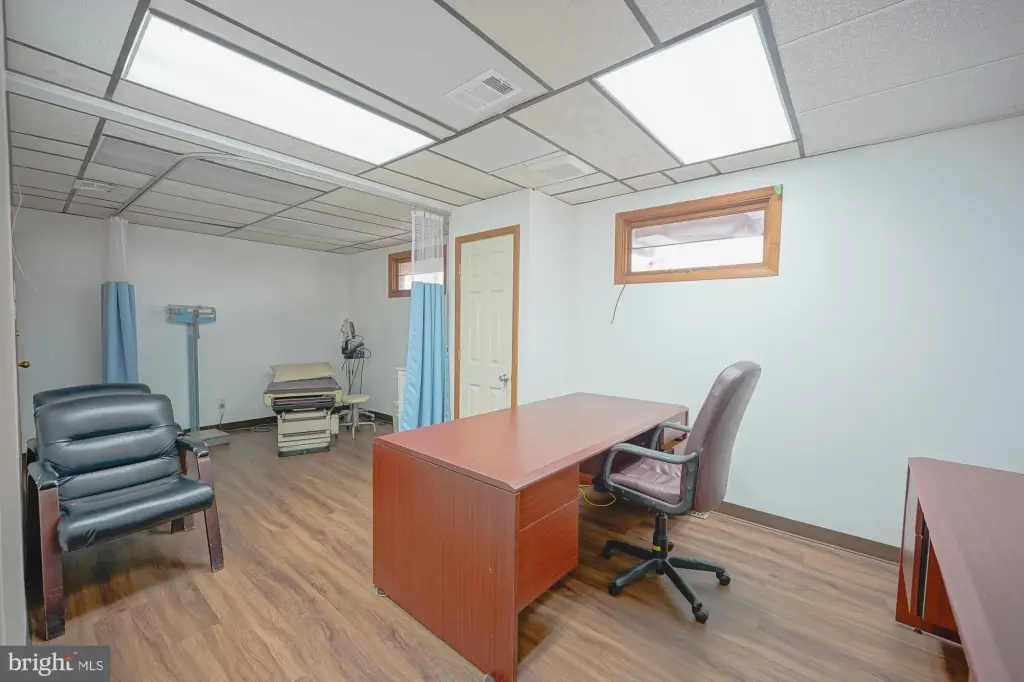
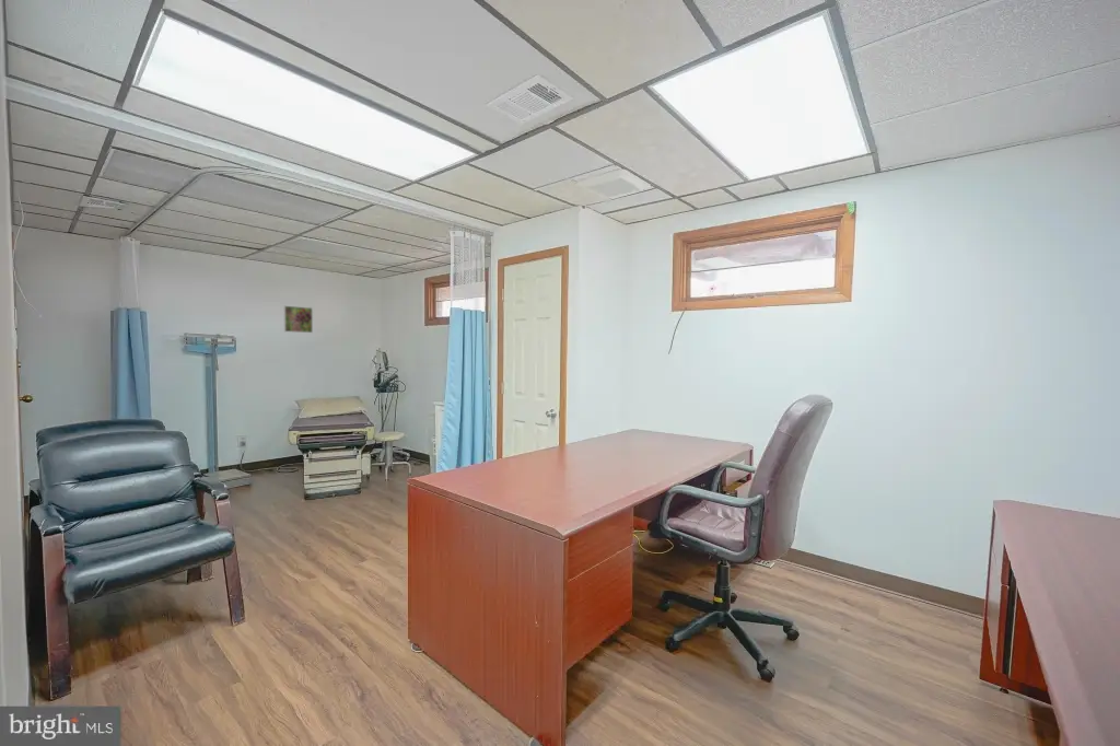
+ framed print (298, 319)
